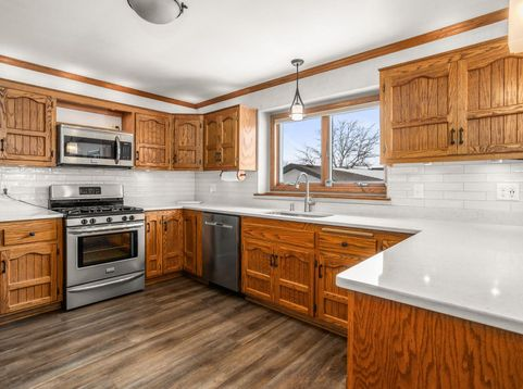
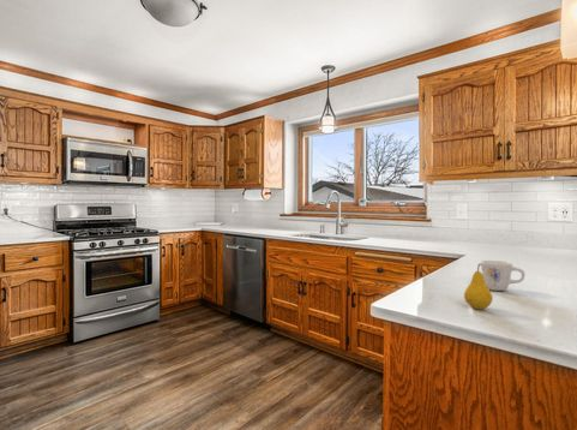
+ fruit (477, 285)
+ mug (501, 276)
